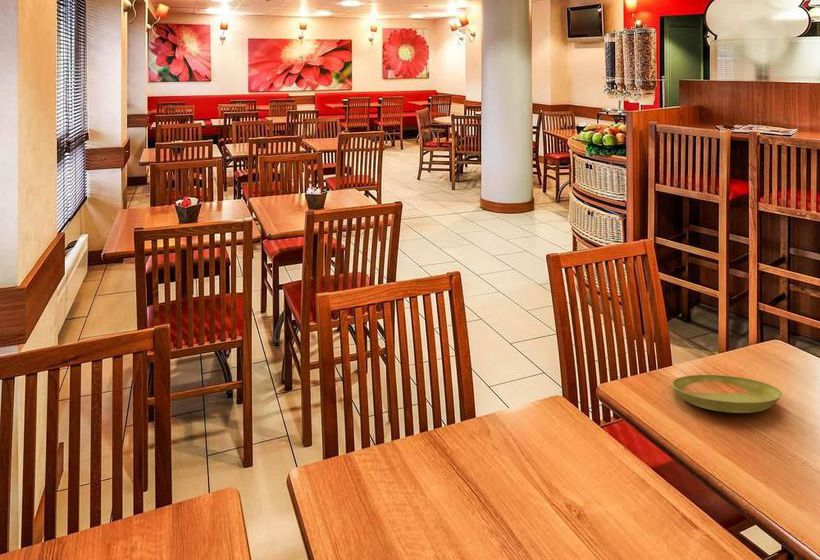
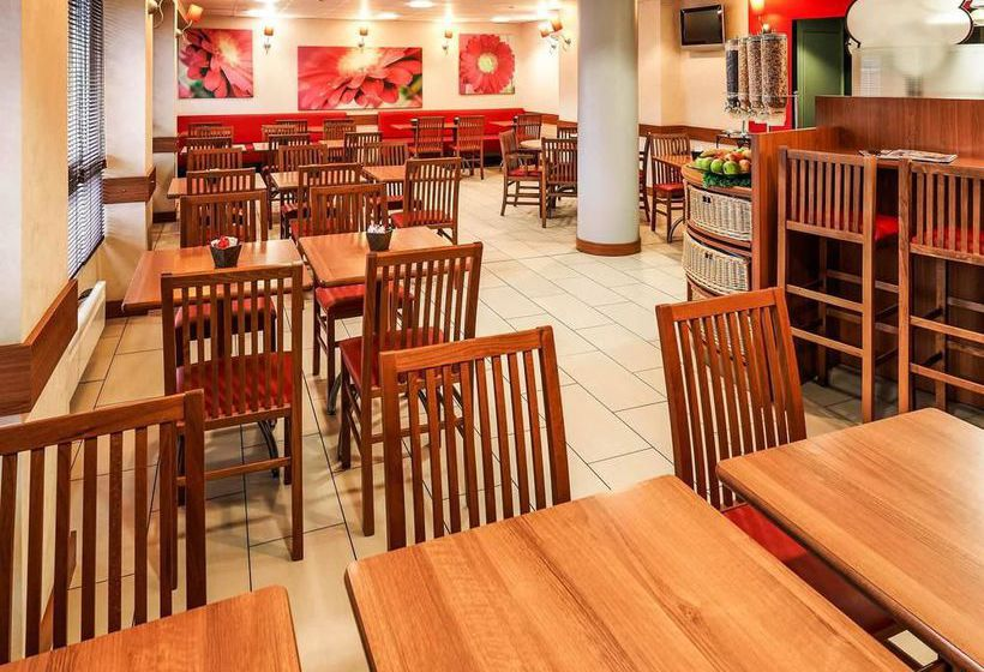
- saucer (724, 394)
